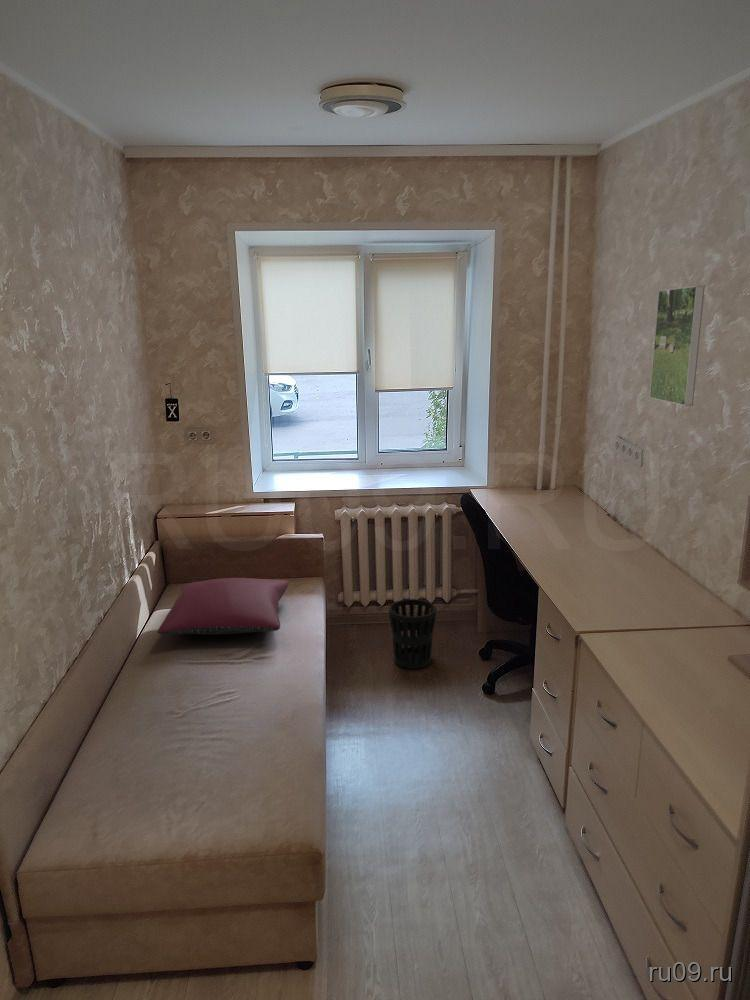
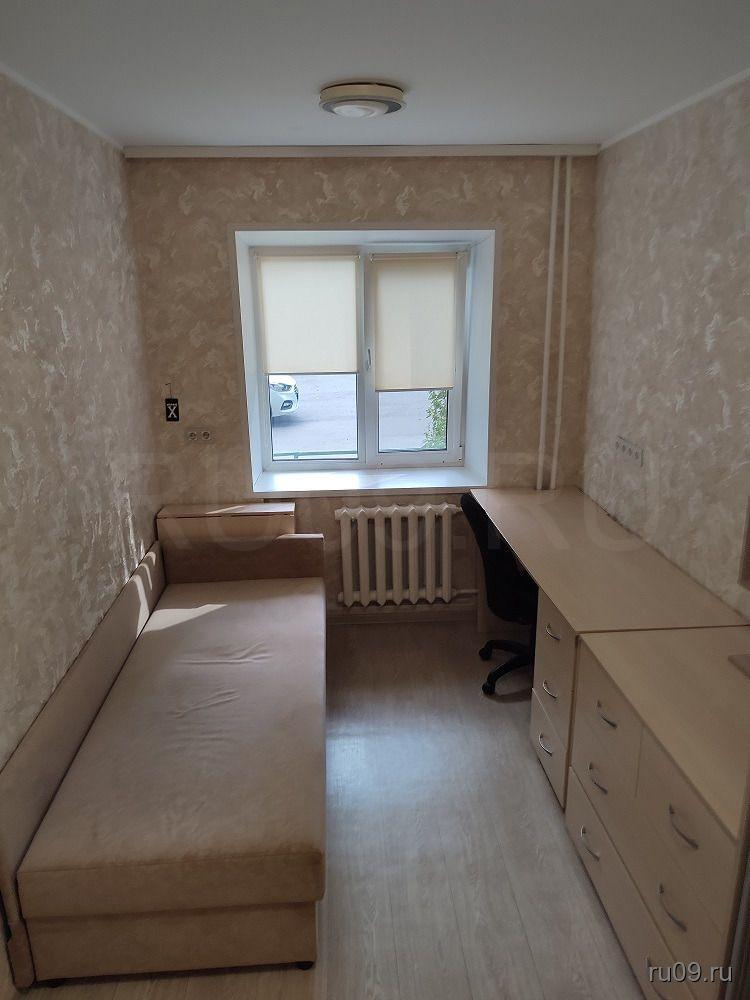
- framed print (675, 346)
- pillow (228, 604)
- wastebasket (412, 634)
